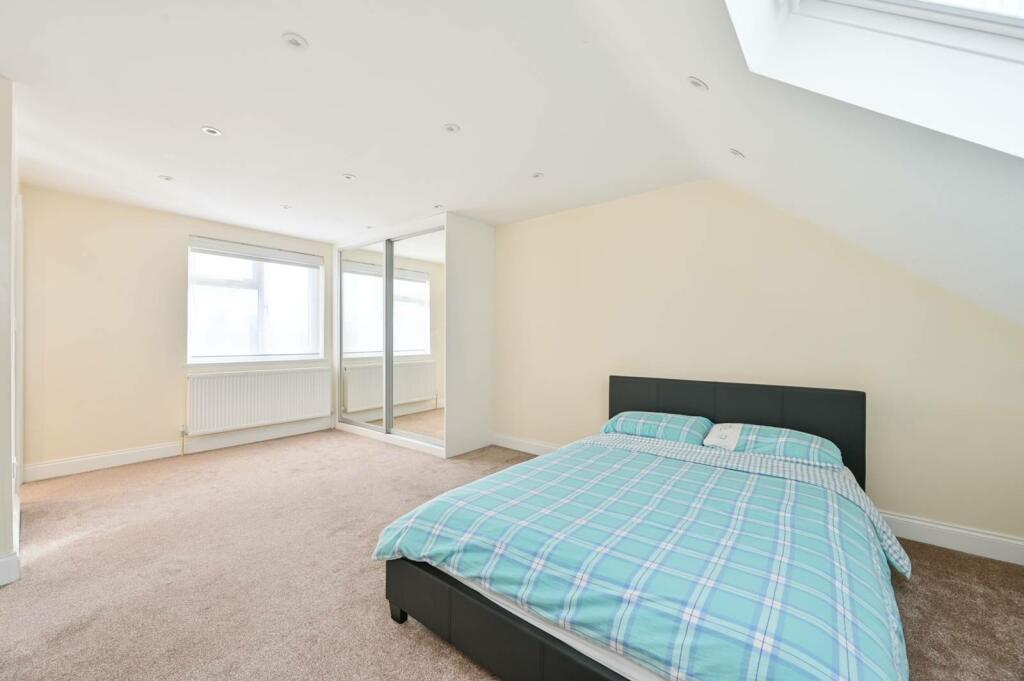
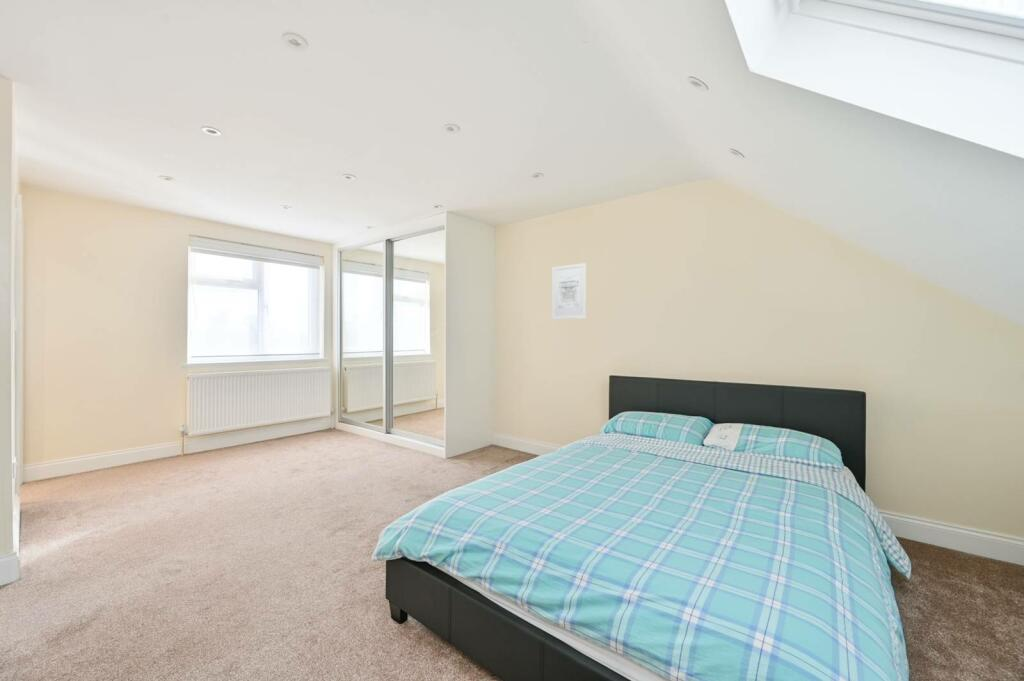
+ wall art (568, 292)
